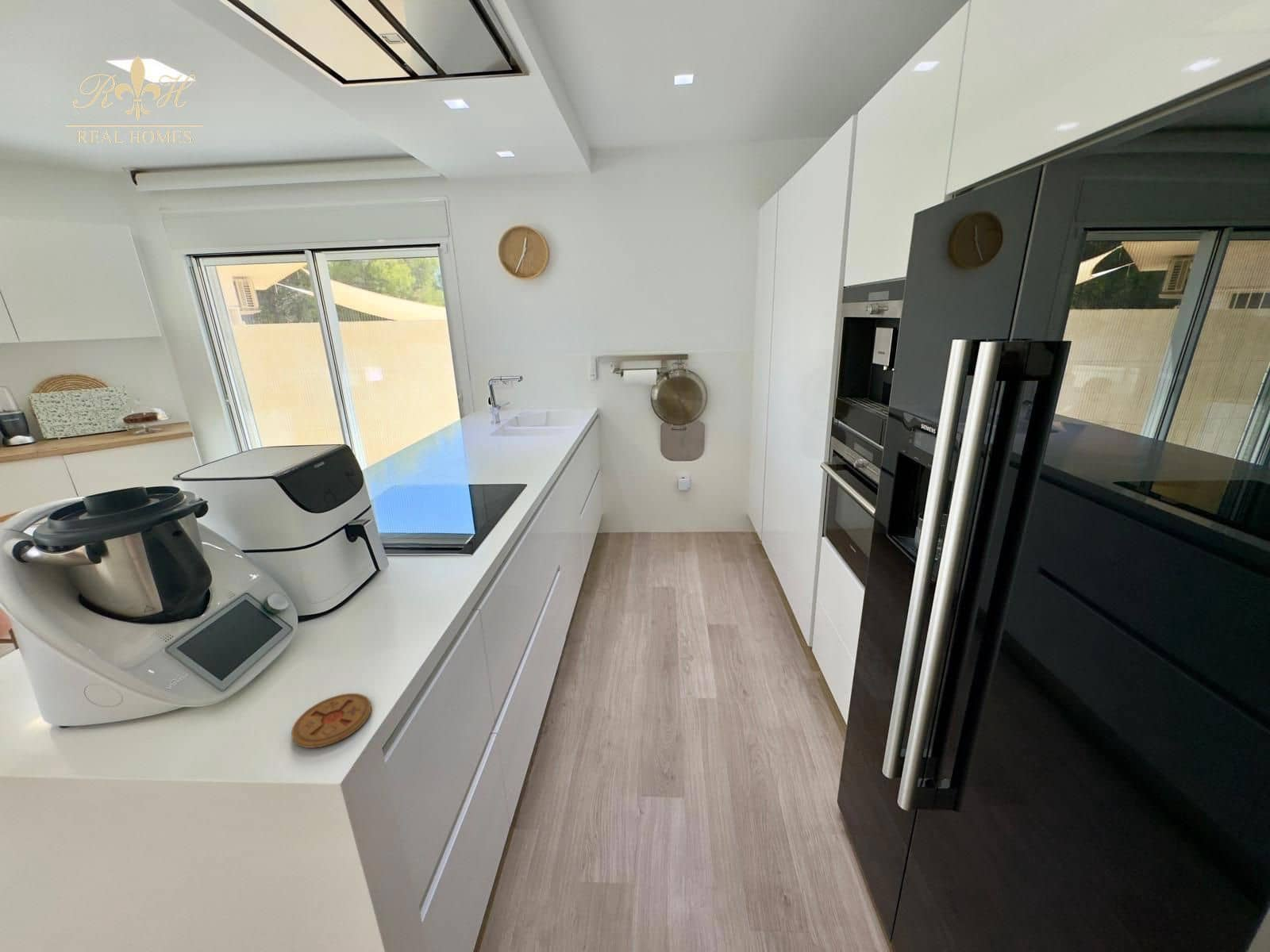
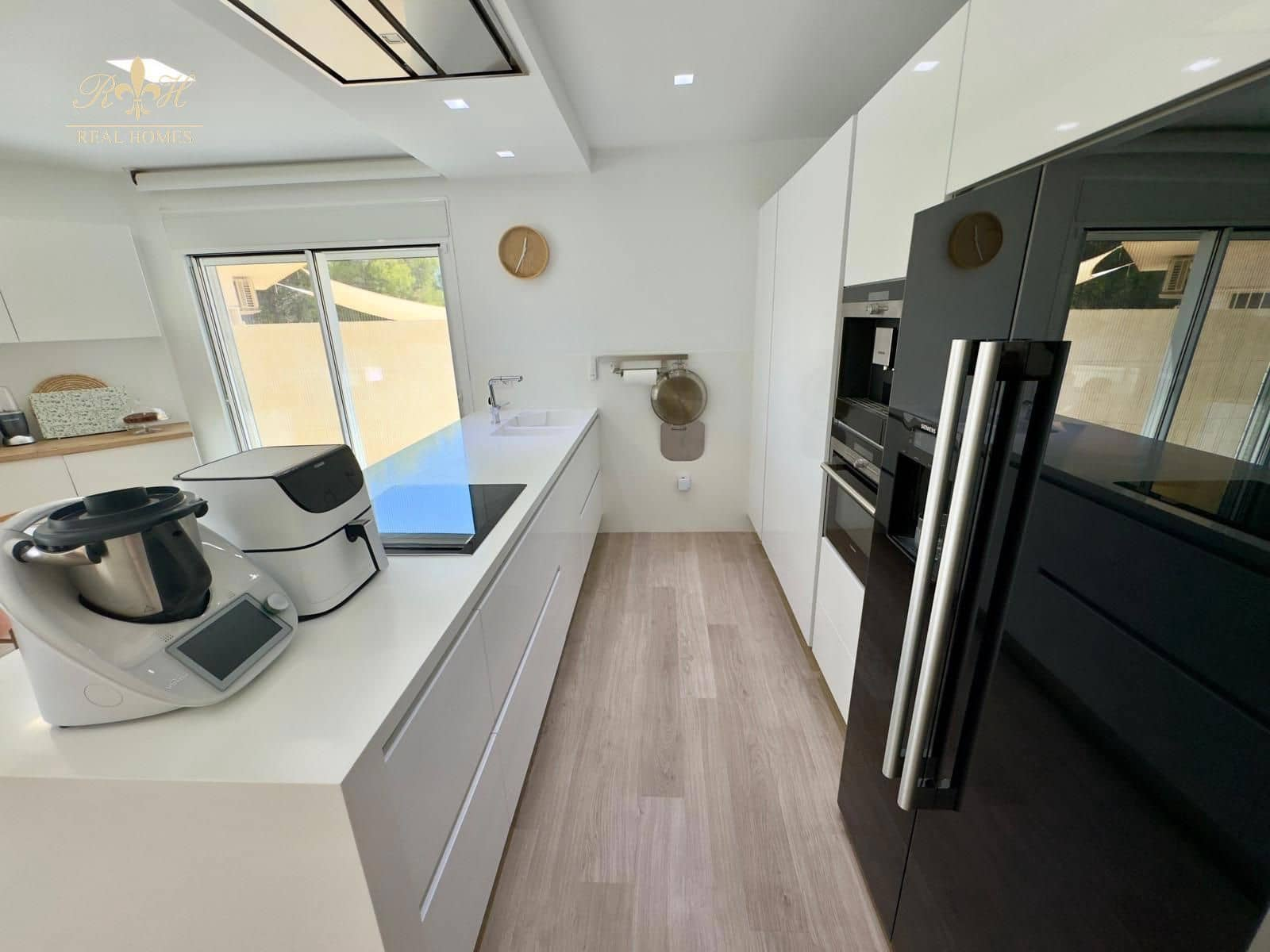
- coaster (333, 719)
